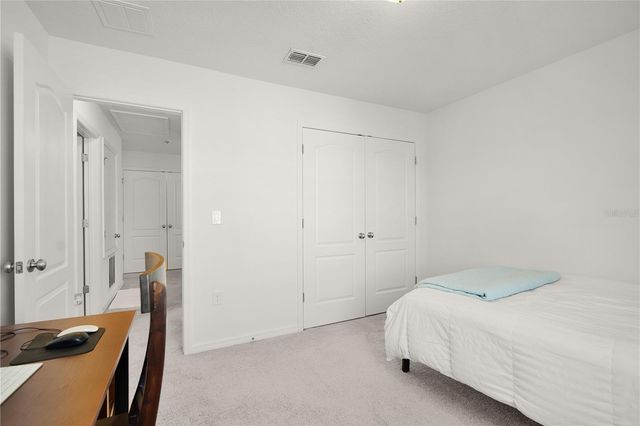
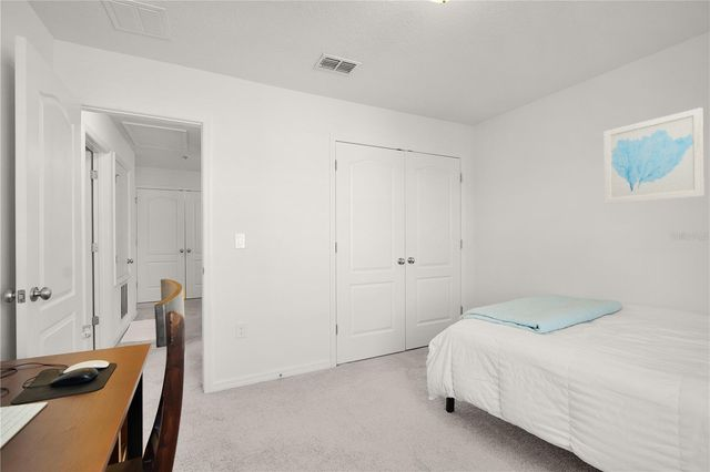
+ wall art (648, 160)
